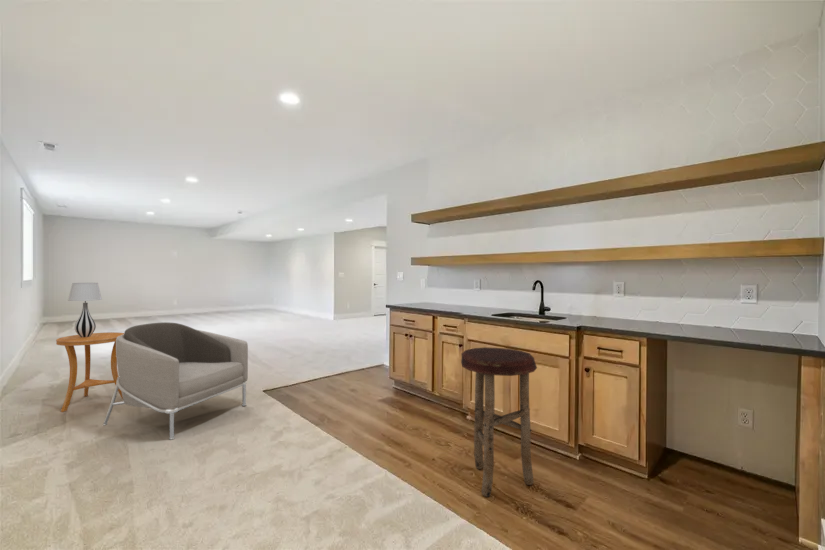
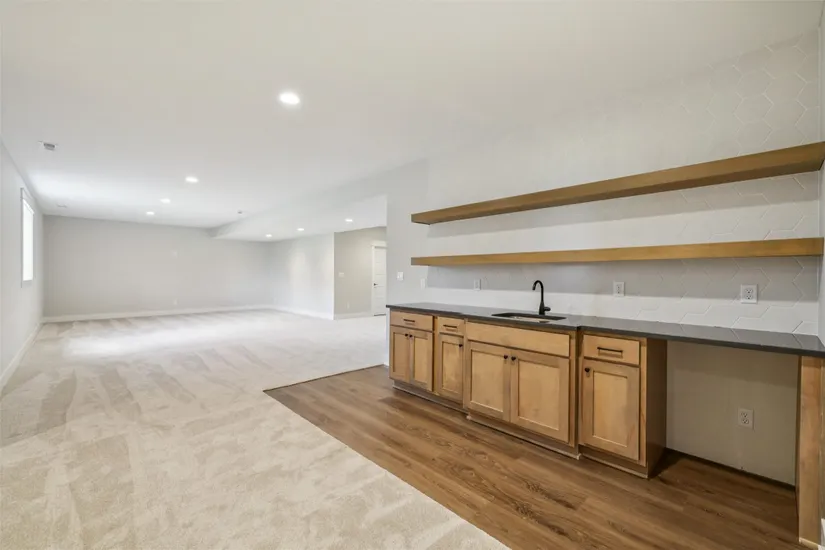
- table lamp (85, 309)
- armchair (178, 370)
- stool (496, 417)
- side table (89, 368)
